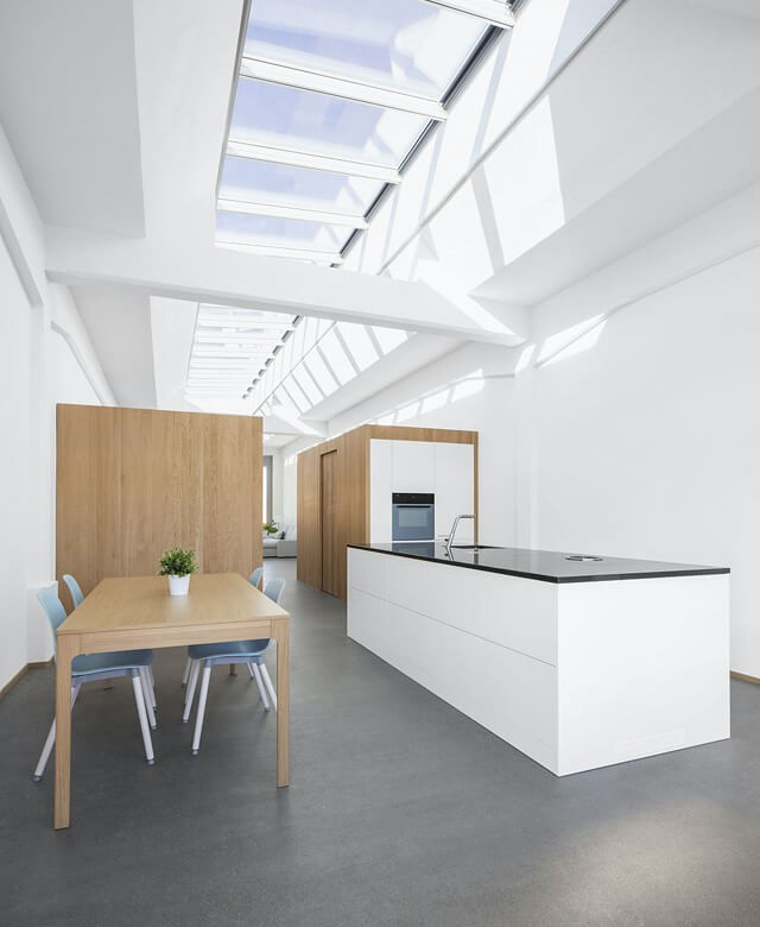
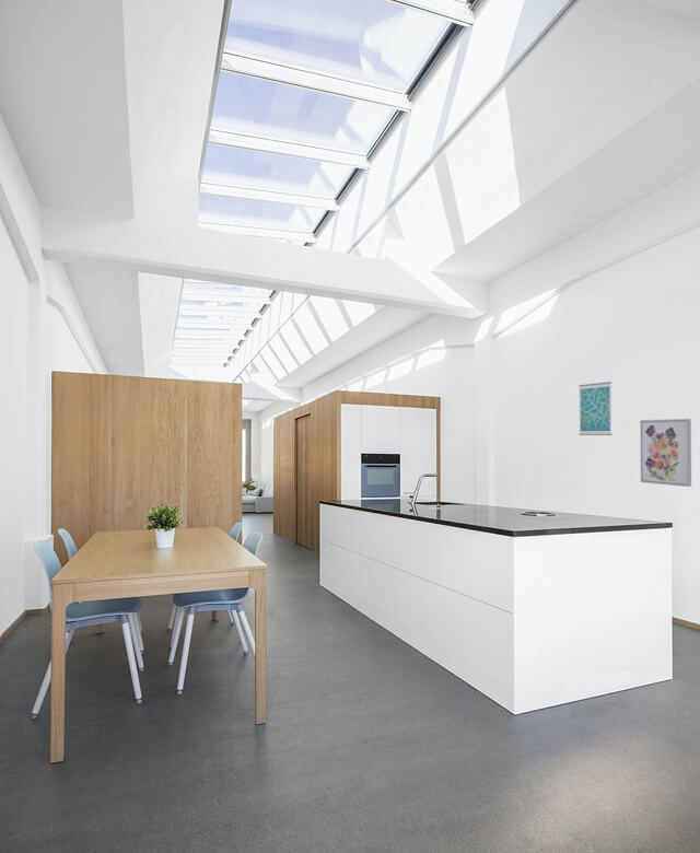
+ wall art (594, 409)
+ wall art (664, 452)
